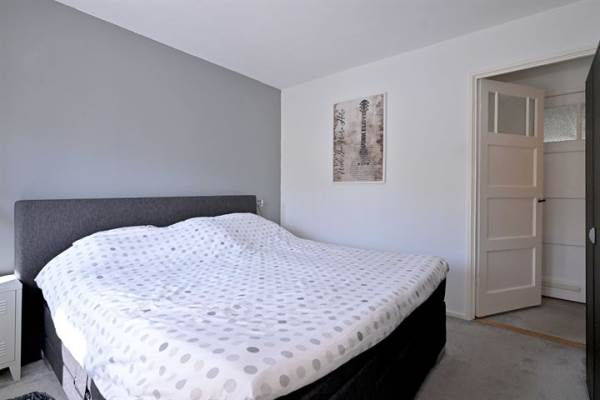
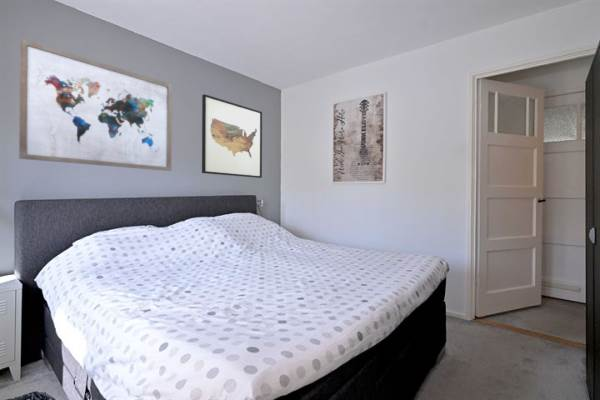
+ wall art (107, 115)
+ wall art (234, 139)
